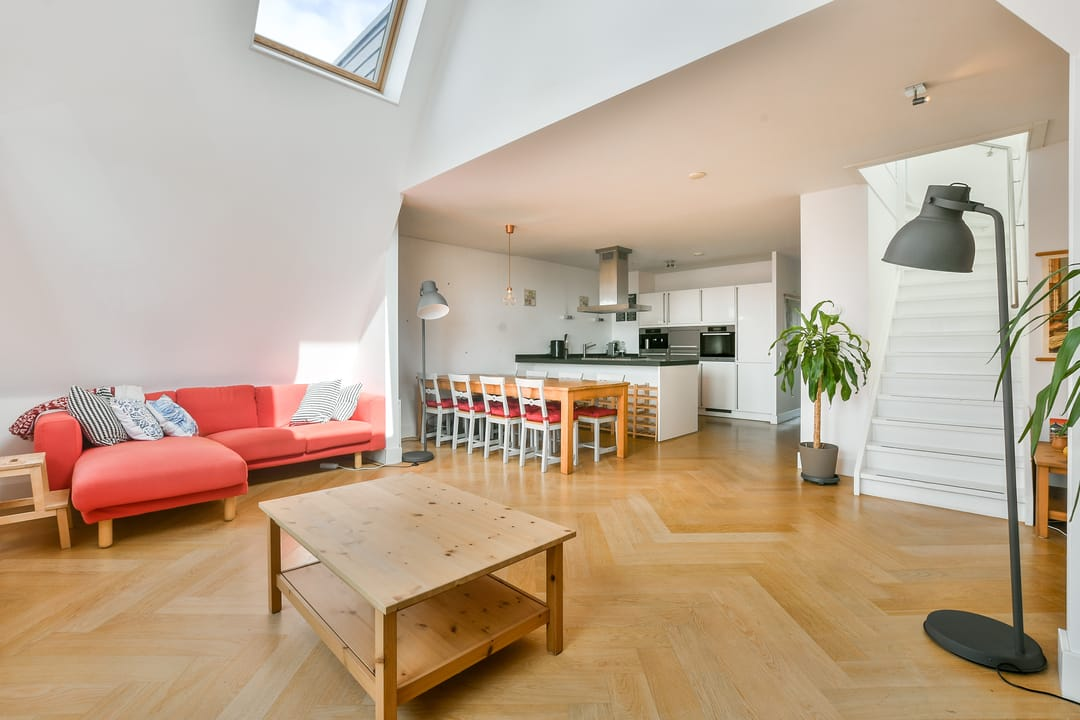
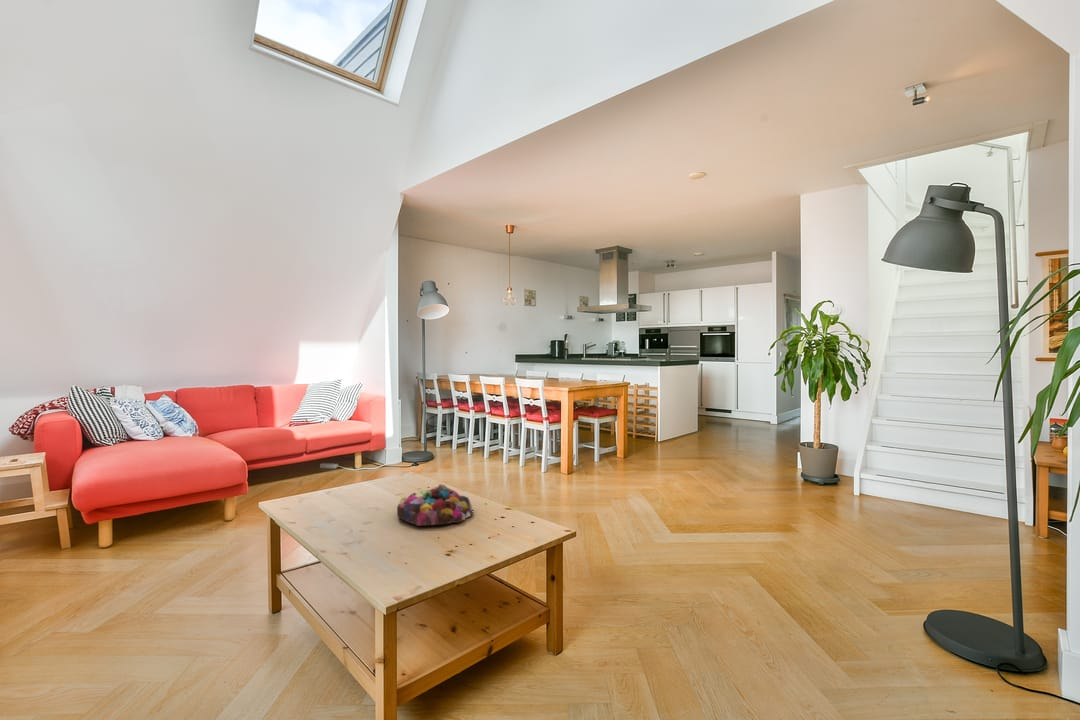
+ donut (434, 502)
